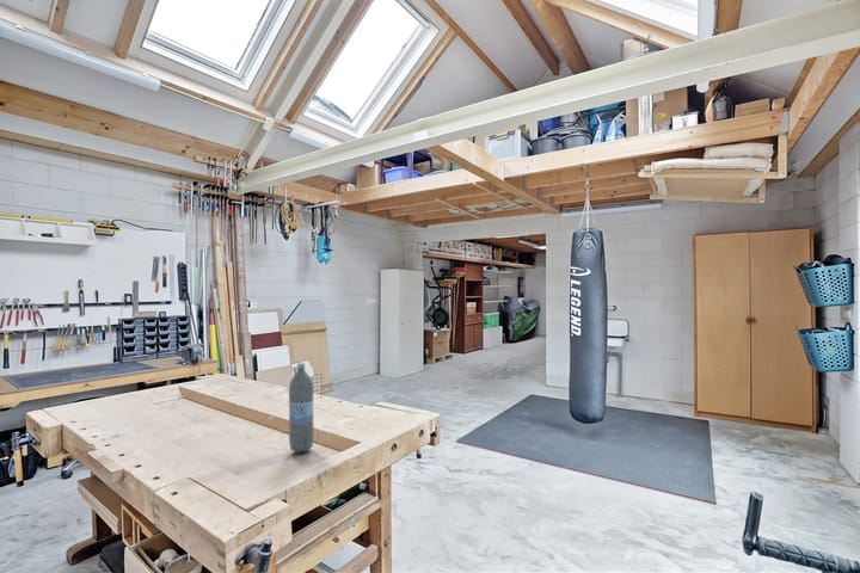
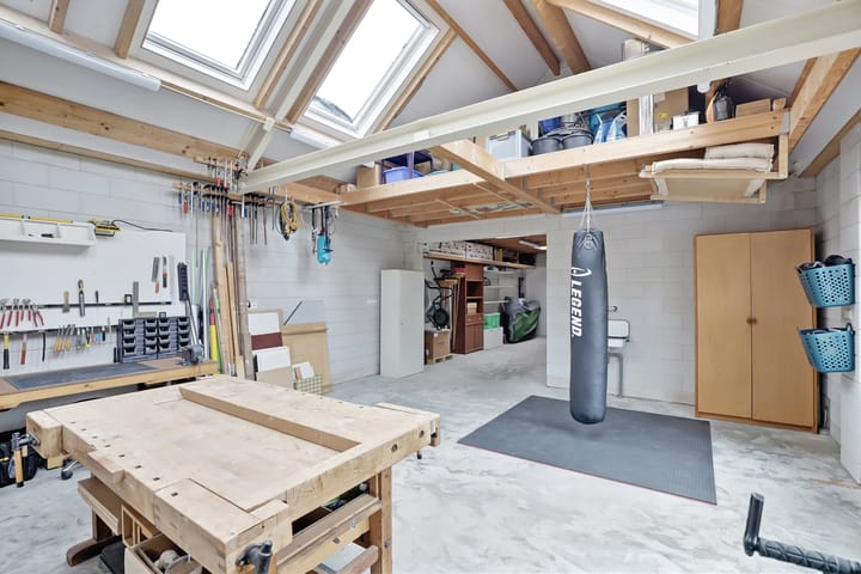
- water bottle (301, 407)
